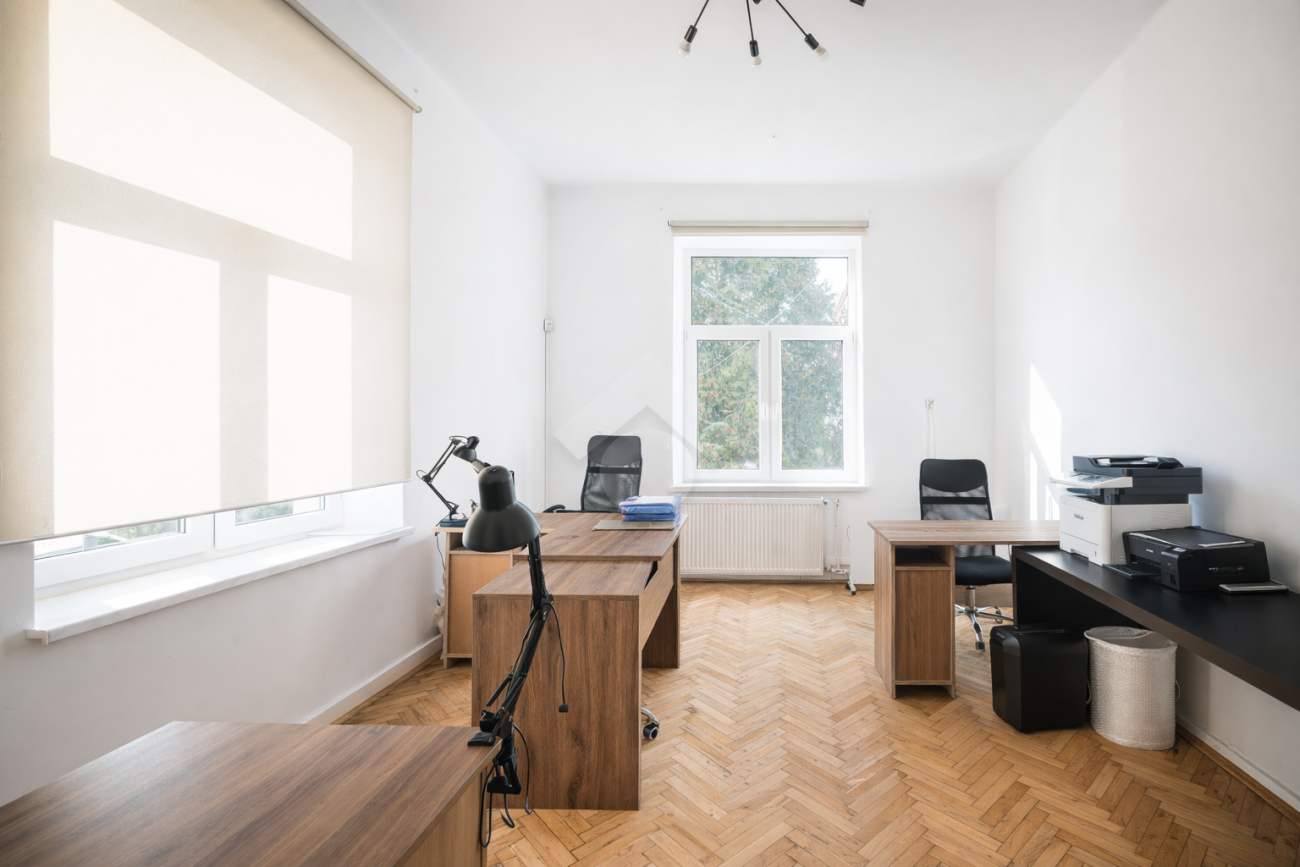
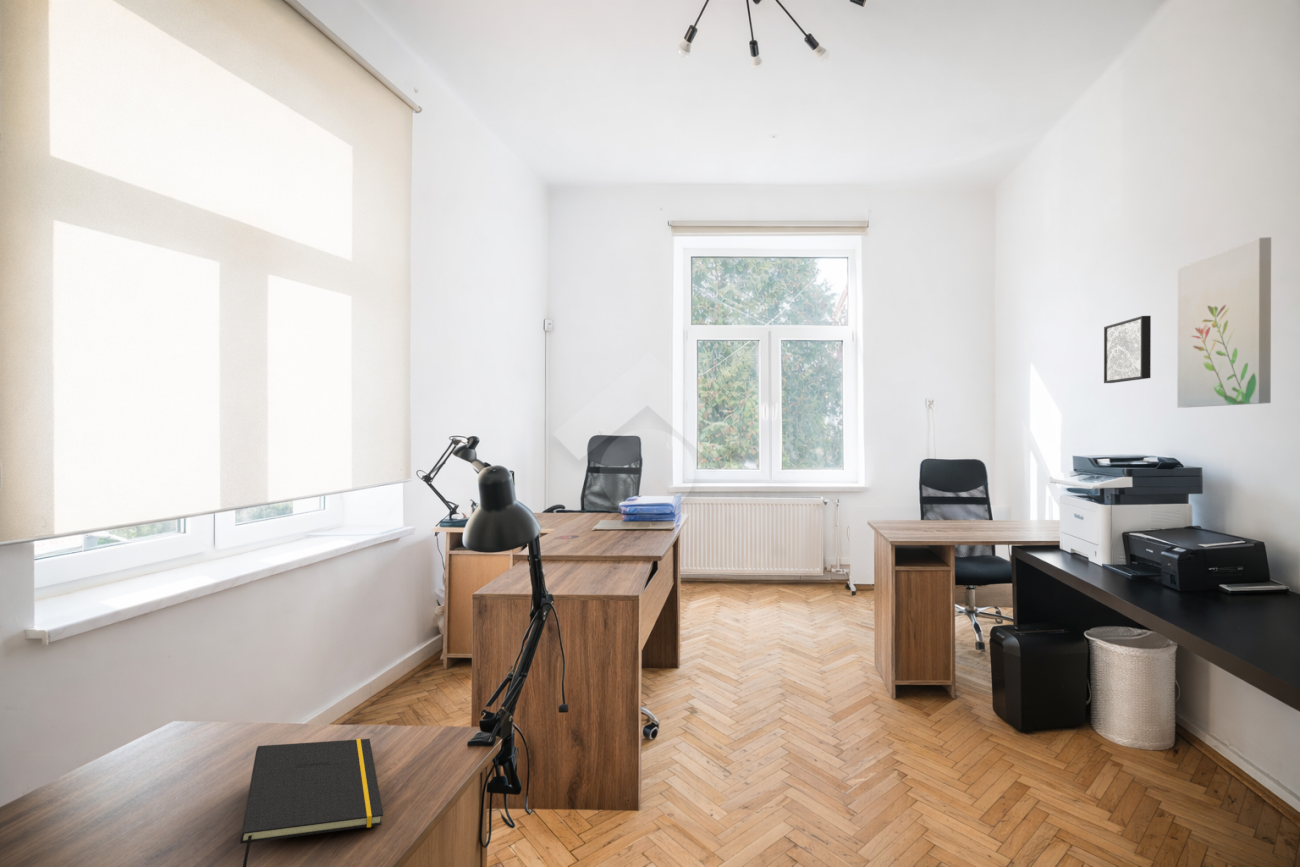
+ wall art (1220, 329)
+ notepad (315, 782)
+ wall art (1126, 351)
